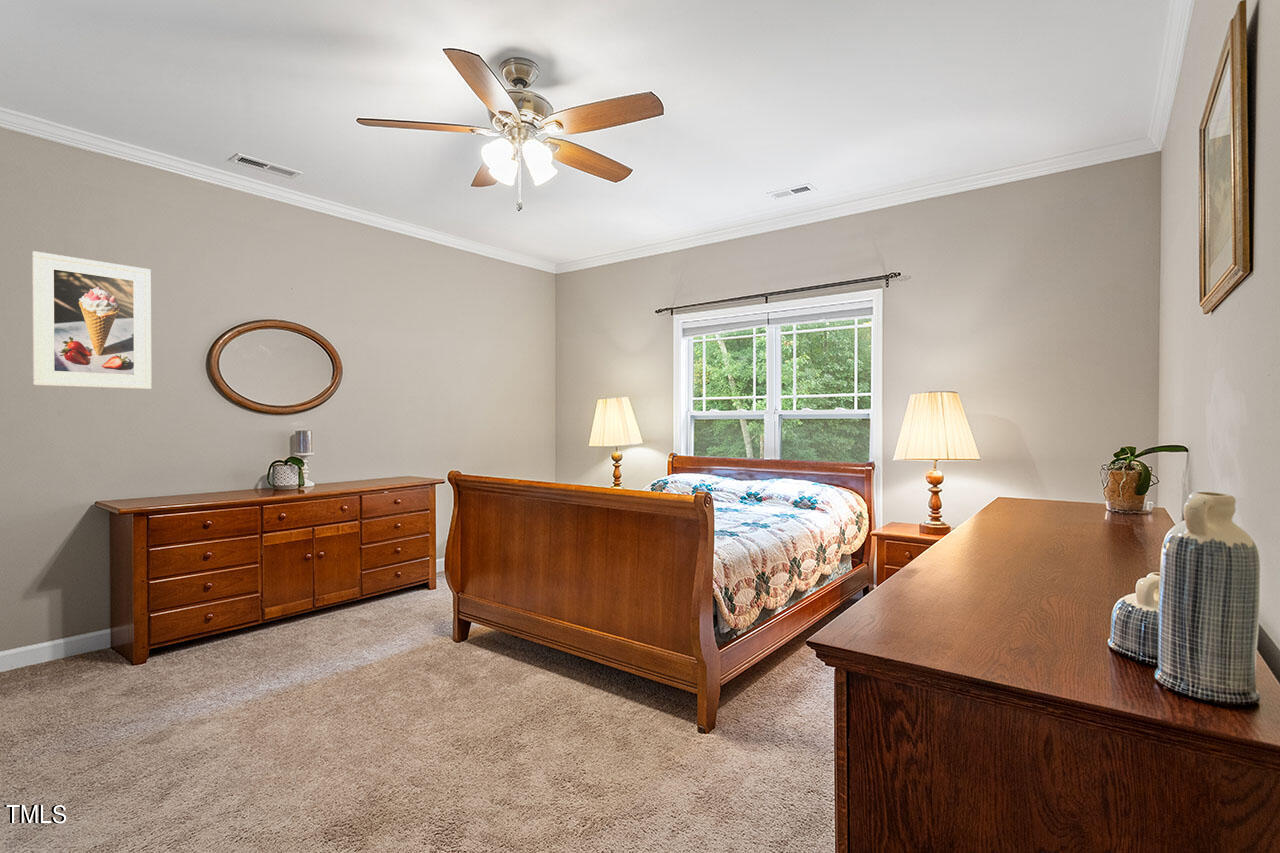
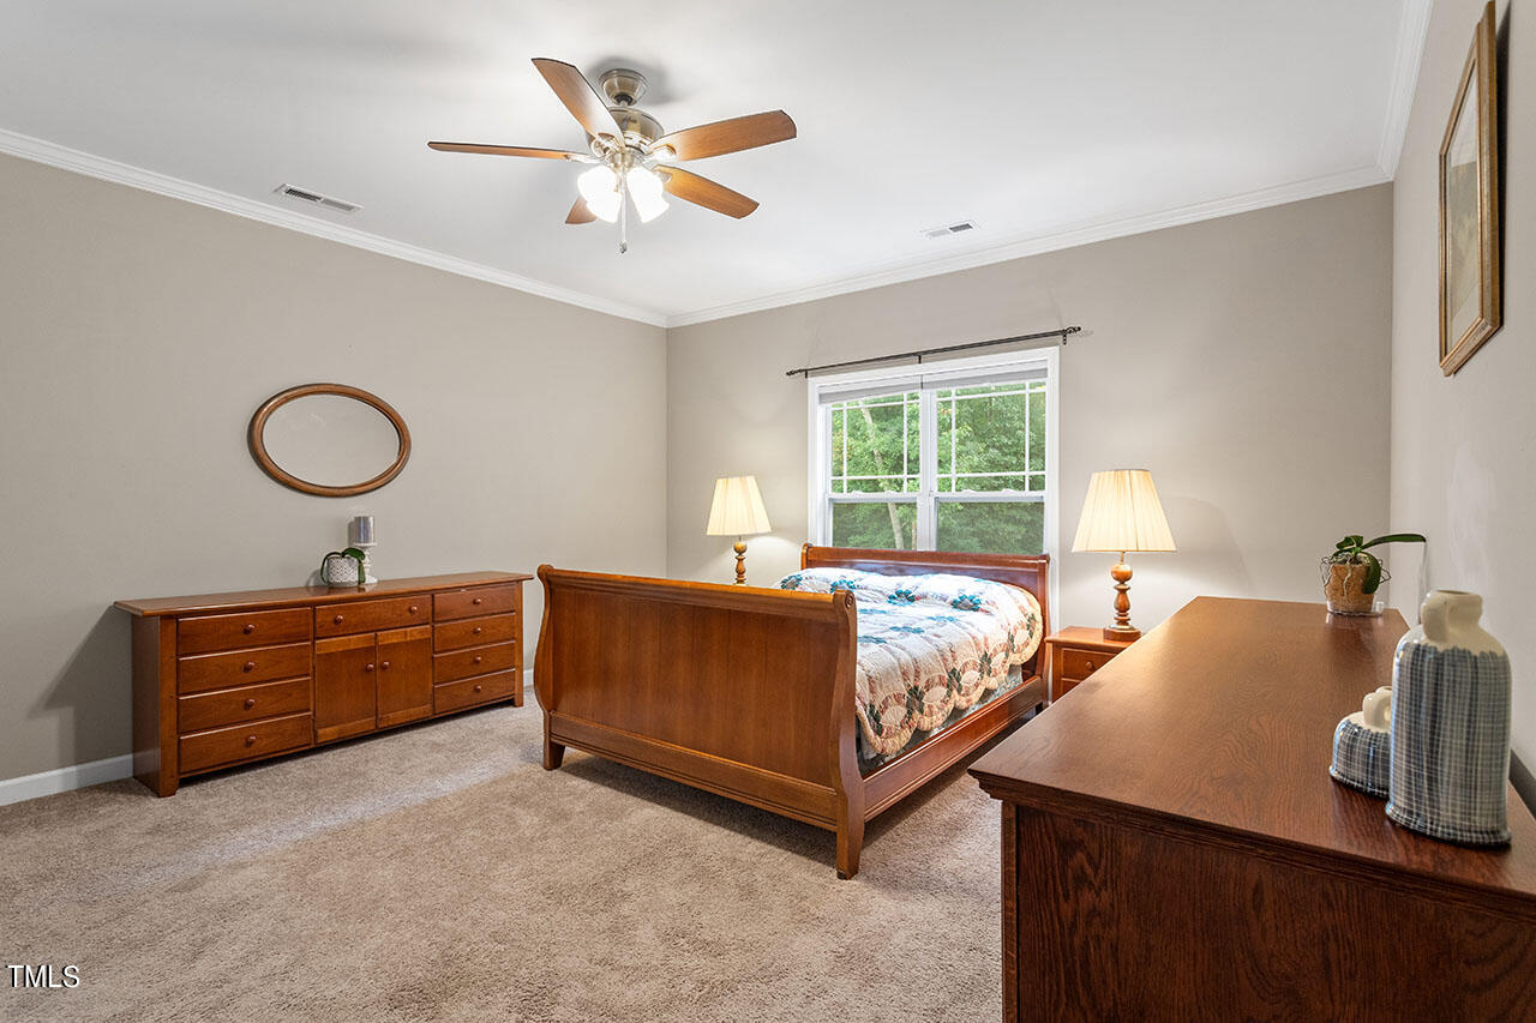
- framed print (95, 324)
